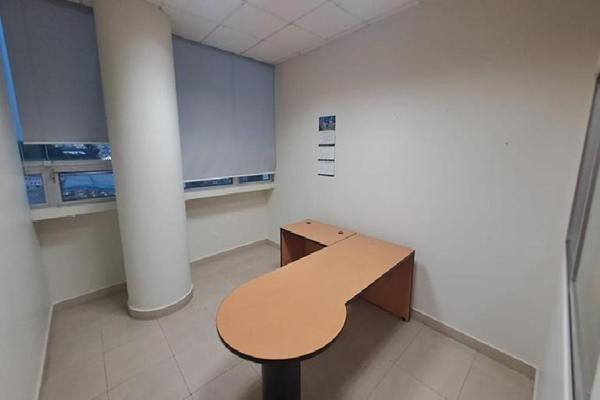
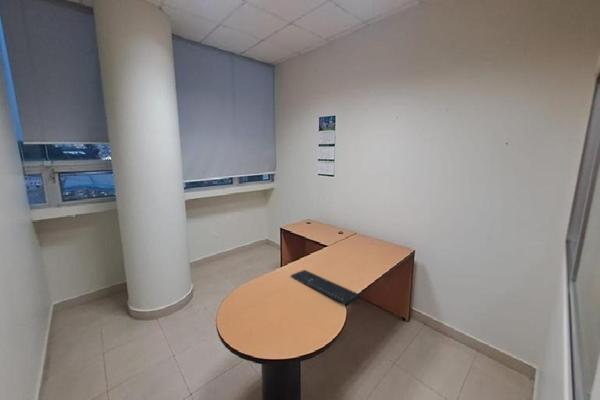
+ keyboard (323, 284)
